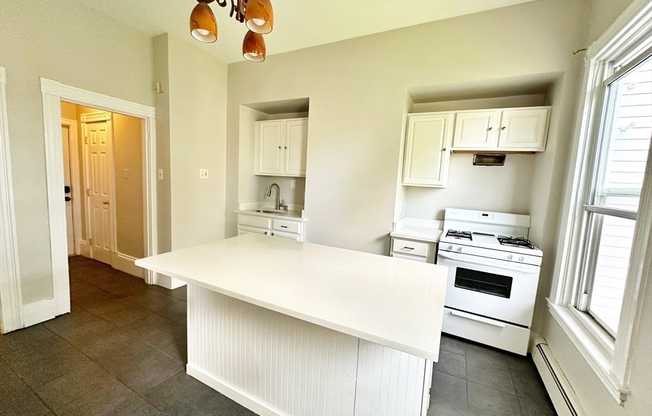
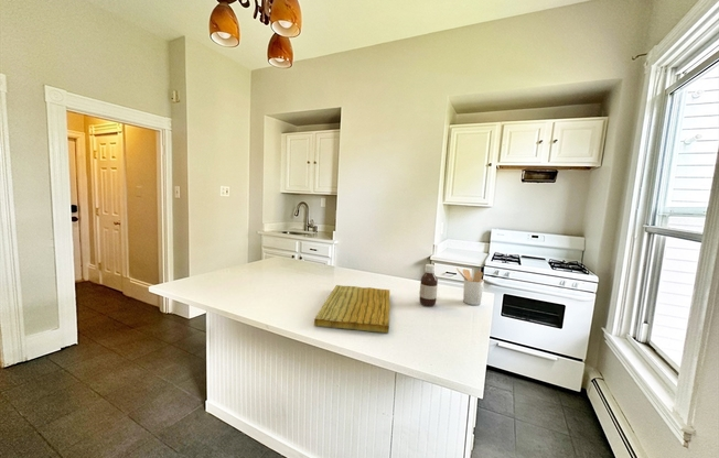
+ utensil holder (468, 285)
+ bottle (428, 284)
+ cutting board (357, 303)
